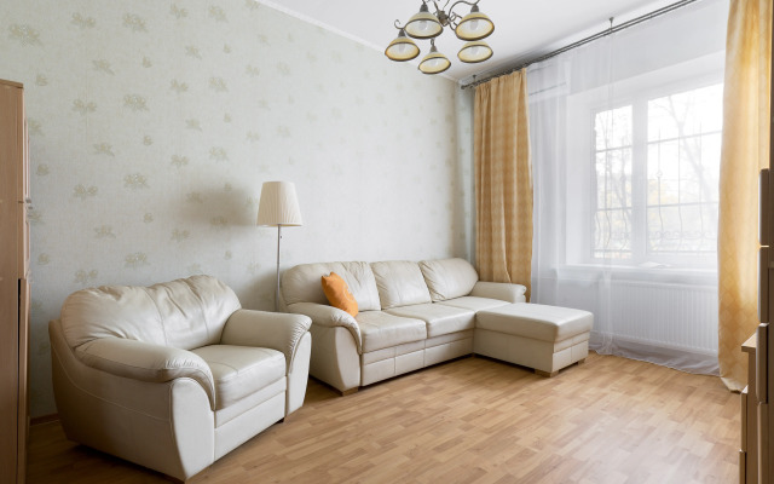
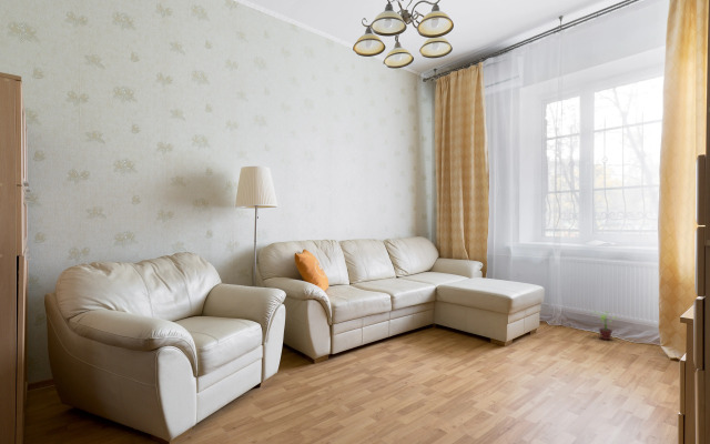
+ potted plant (605, 325)
